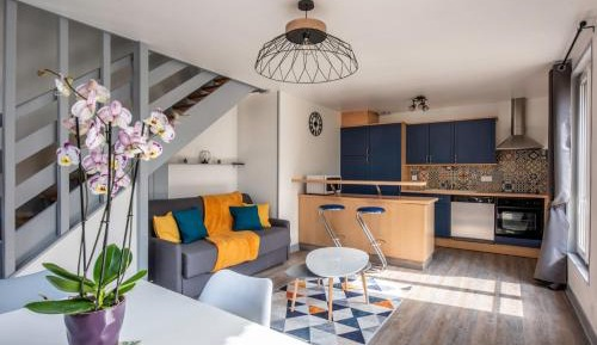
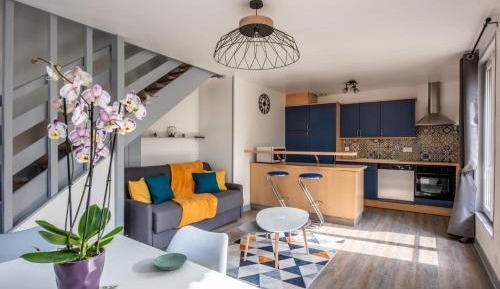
+ saucer (170, 262)
